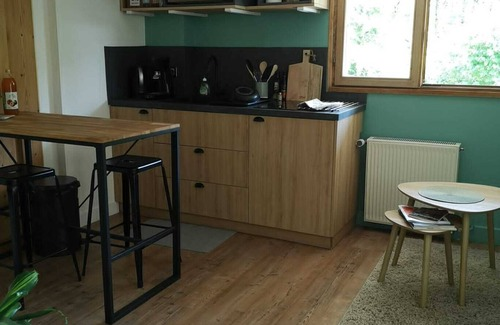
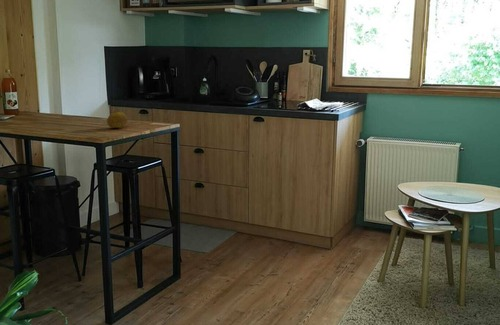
+ fruit (117, 120)
